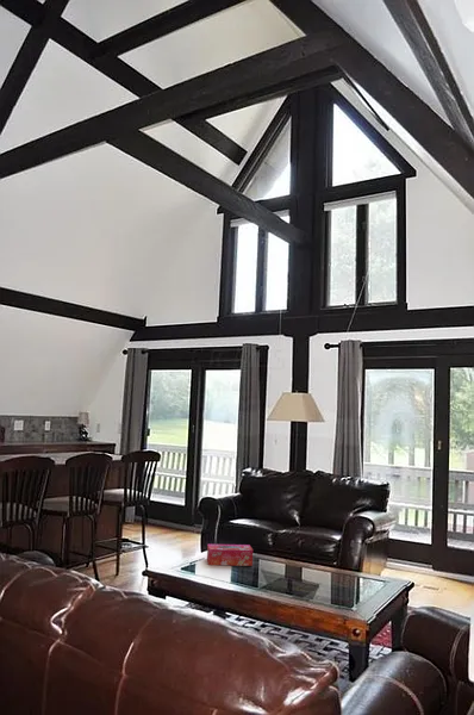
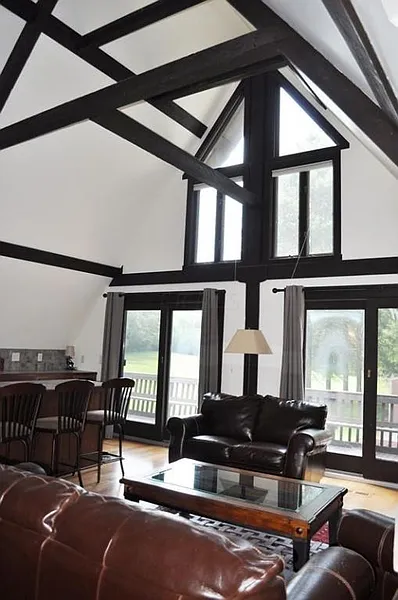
- tissue box (229, 554)
